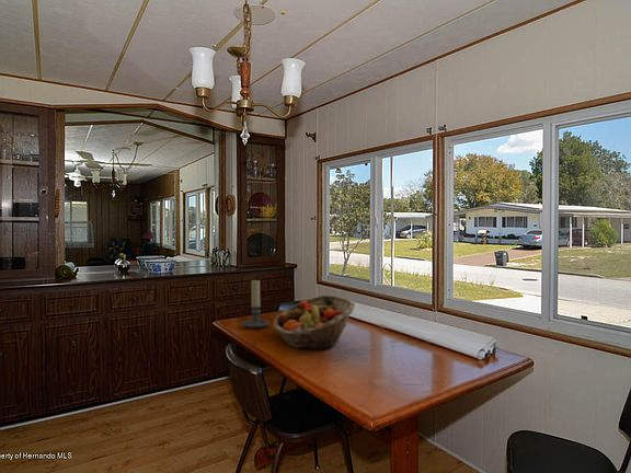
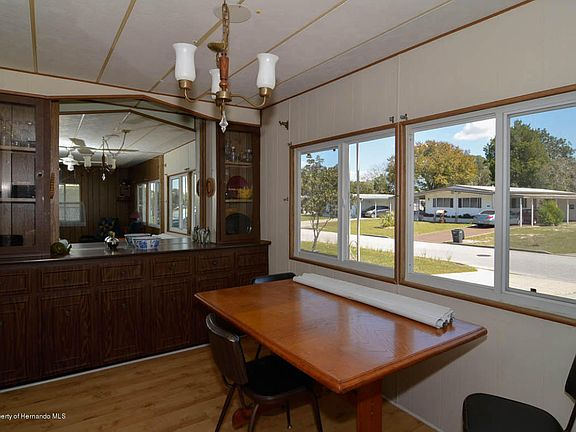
- candle holder (253, 303)
- fruit basket (313, 320)
